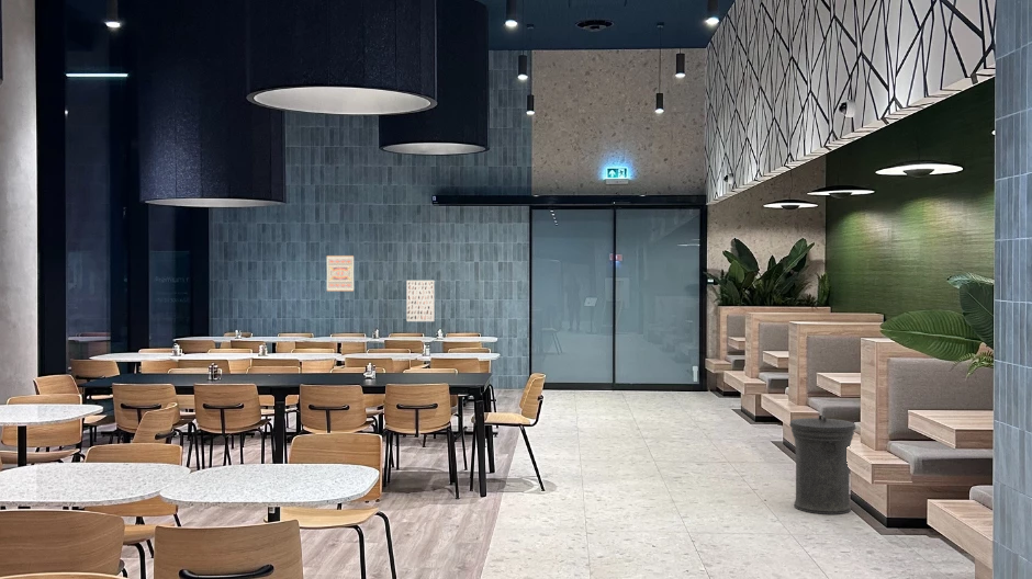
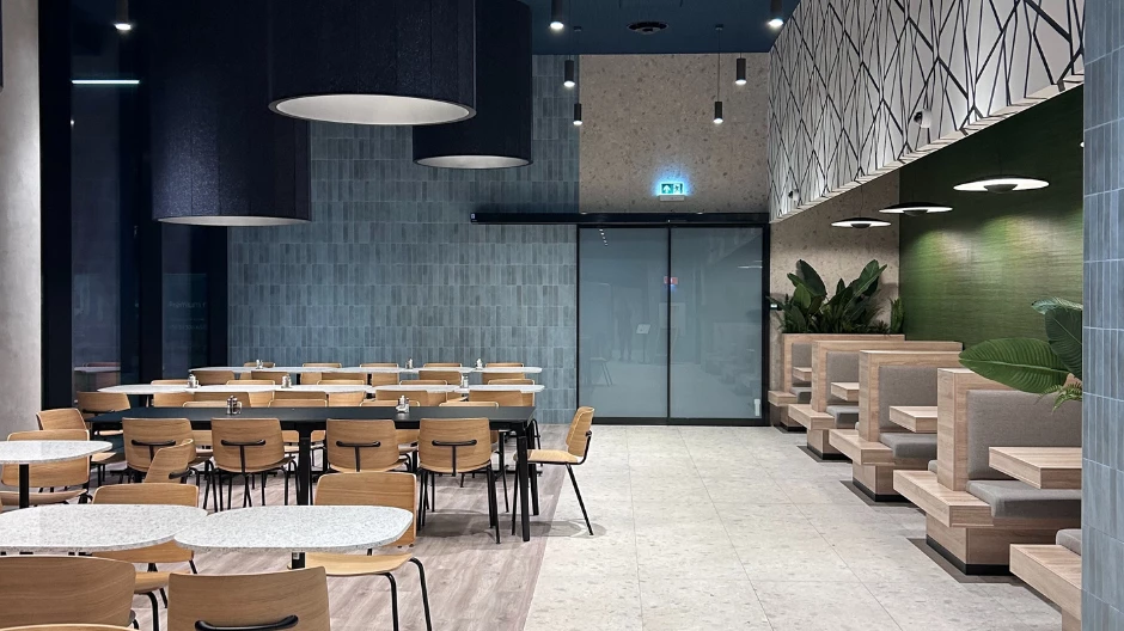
- trash can (822, 461)
- wall art (420, 300)
- wall art (339, 273)
